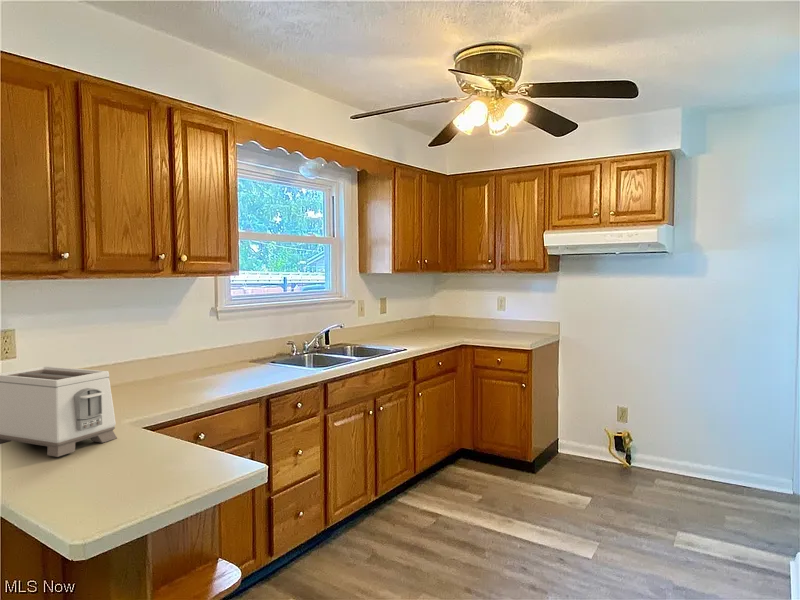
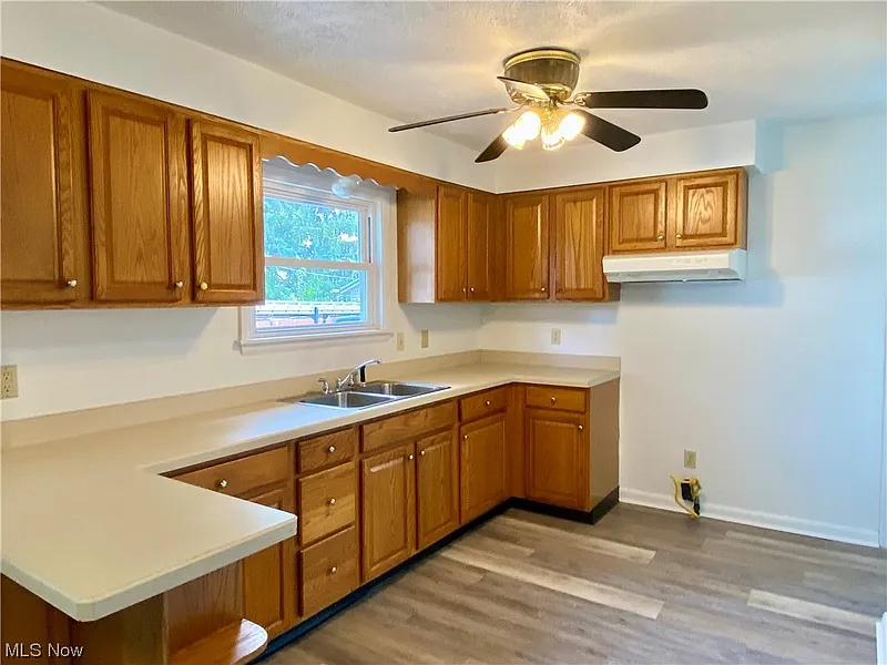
- toaster (54, 407)
